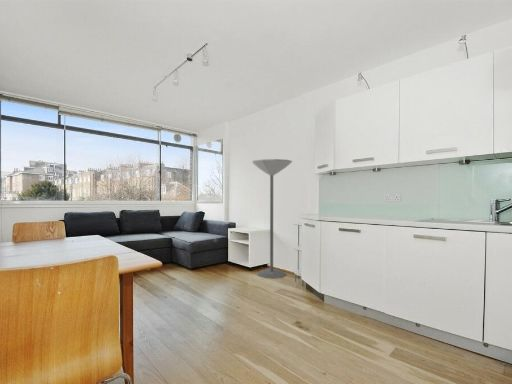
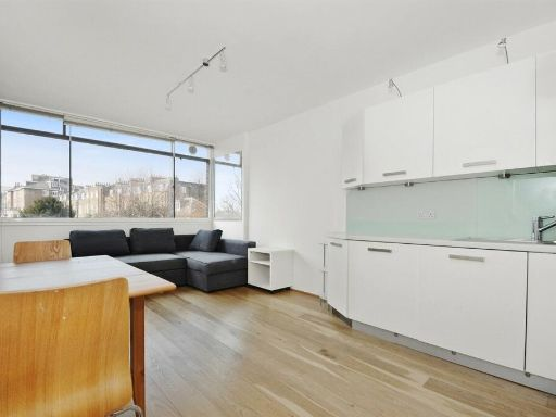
- floor lamp (271, 218)
